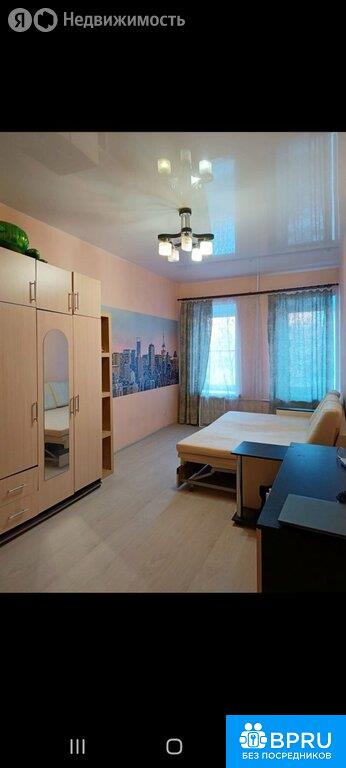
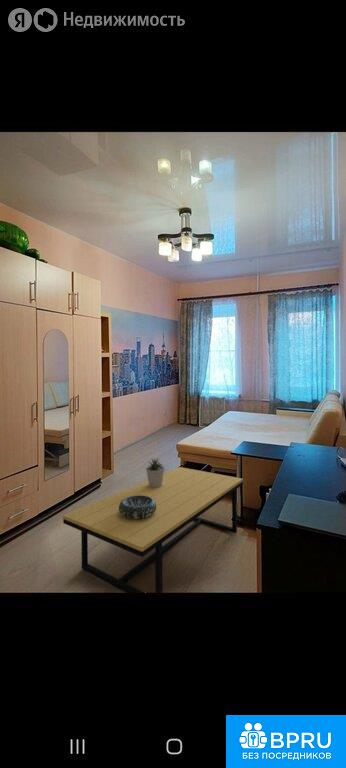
+ decorative bowl (137, 506)
+ coffee table (167, 521)
+ potted plant (154, 470)
